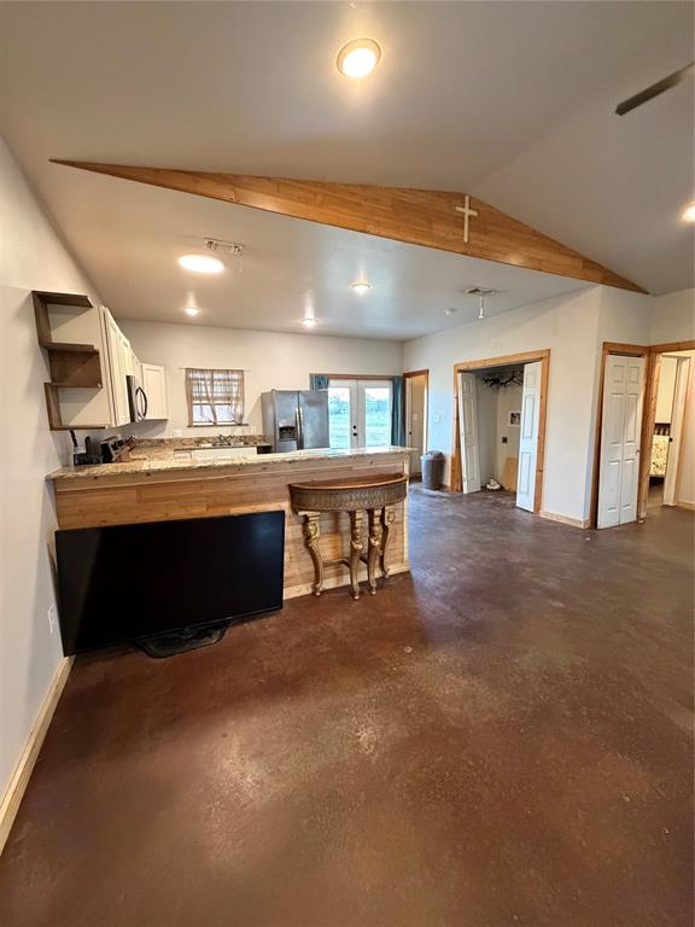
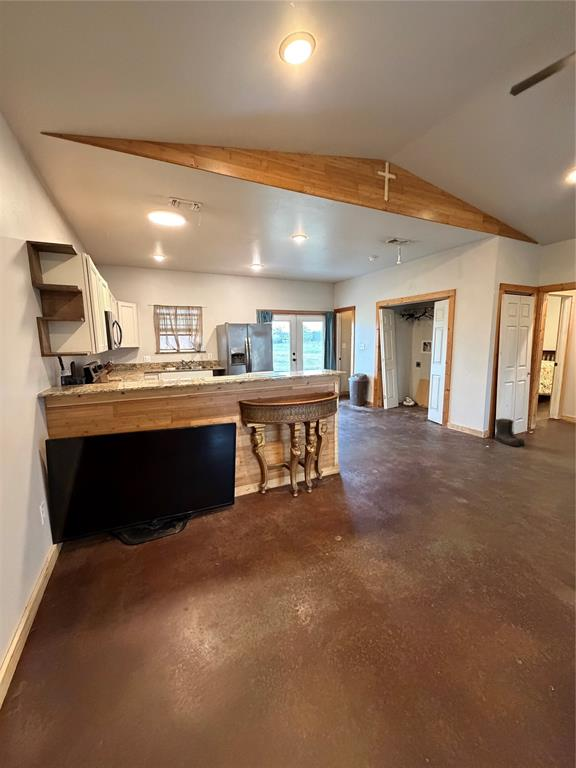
+ boots (509, 431)
